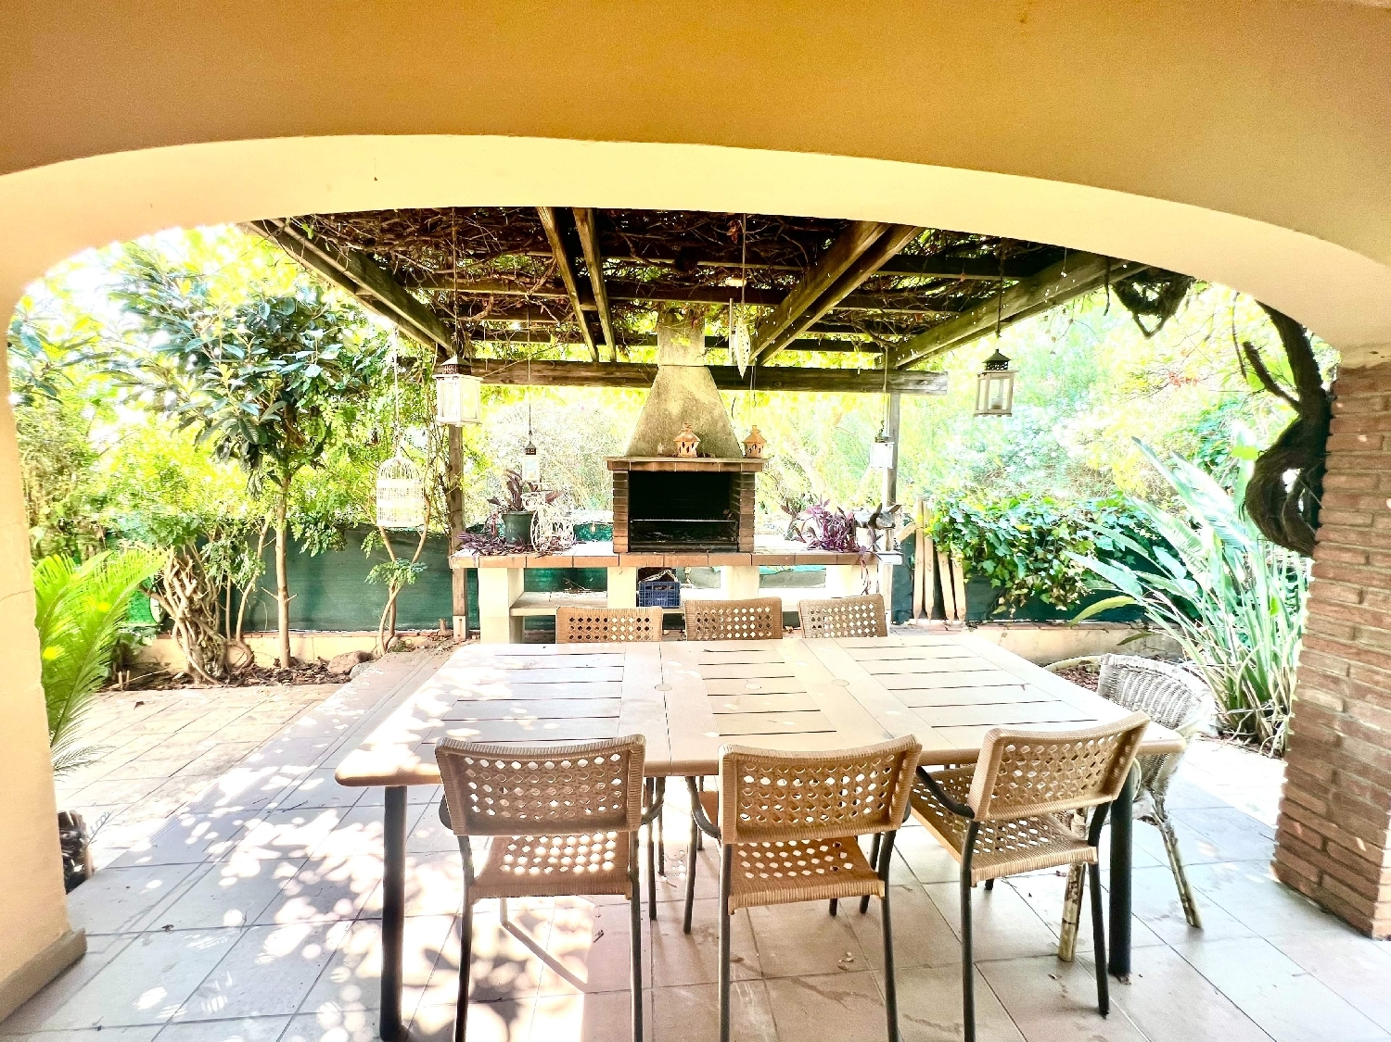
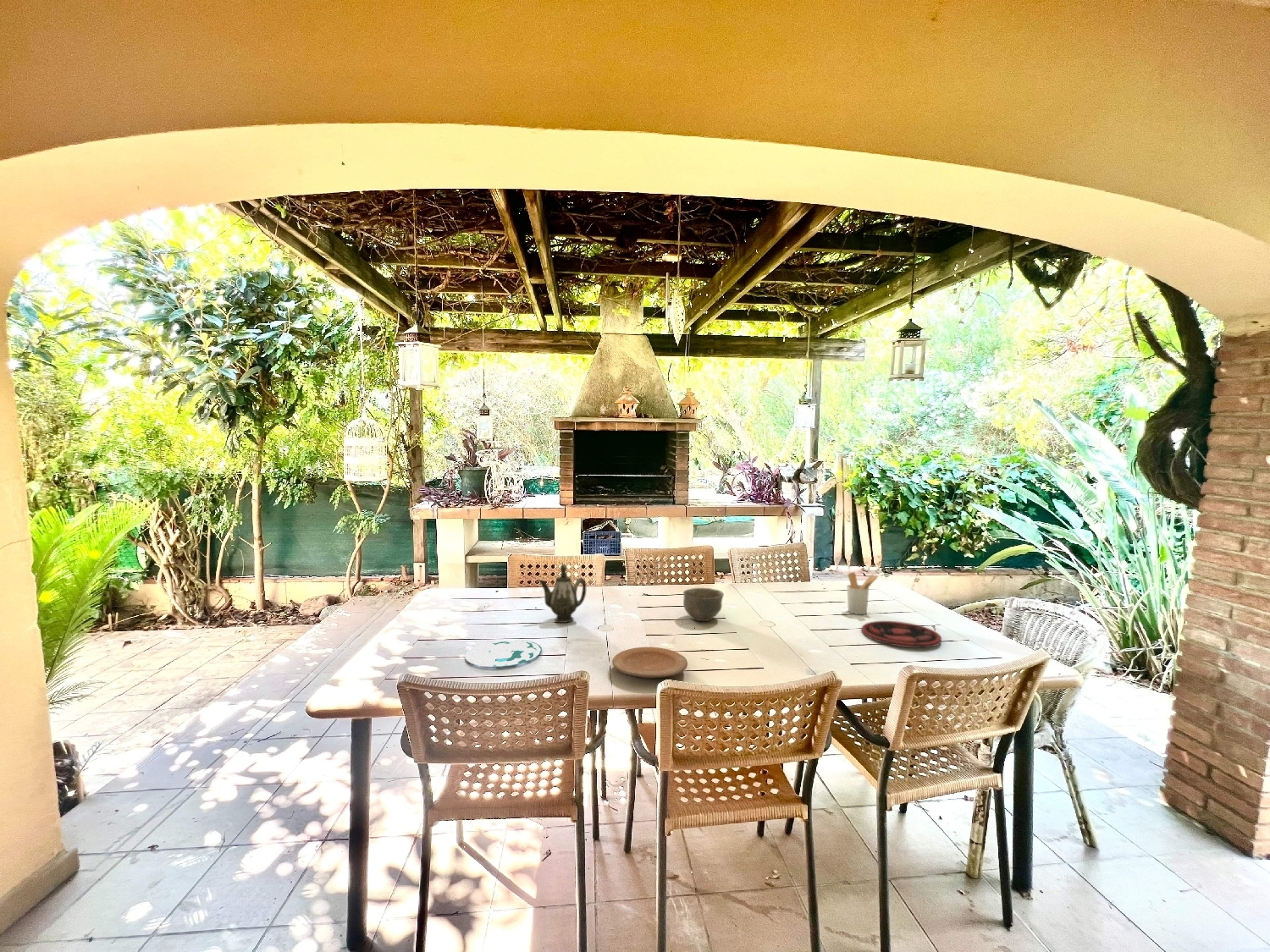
+ plate (900, 633)
+ teapot (562, 592)
+ utensil holder (862, 592)
+ plate (504, 649)
+ bowl (703, 606)
+ plate (649, 665)
